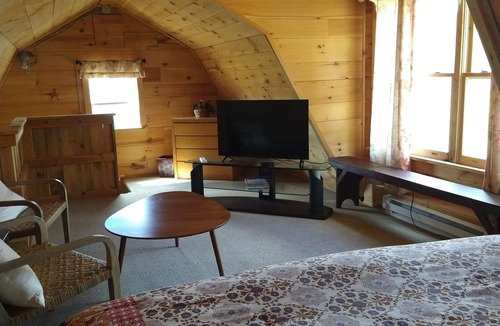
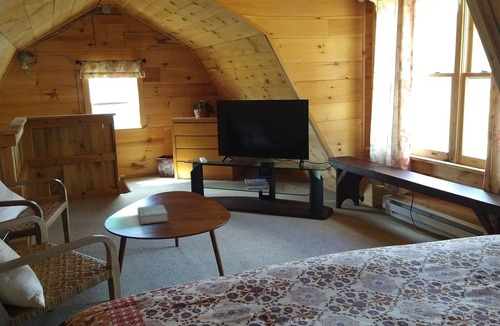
+ book (152, 214)
